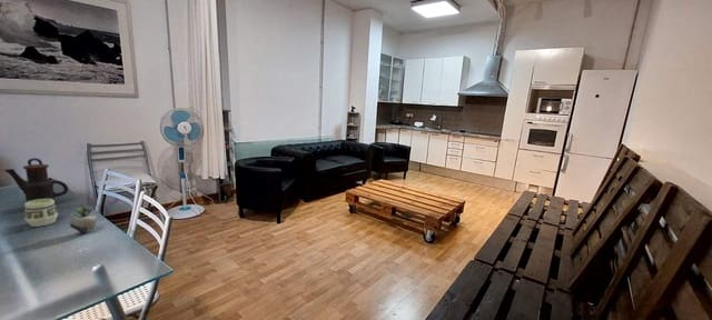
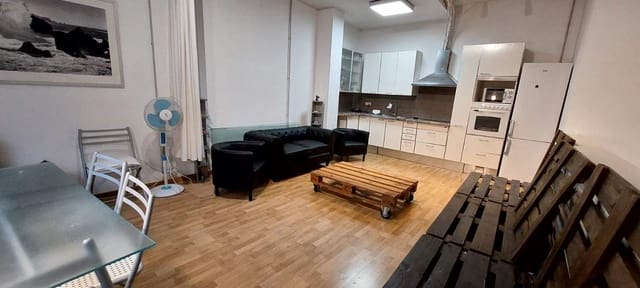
- teapot (38, 182)
- cup (41, 212)
- succulent plant (71, 219)
